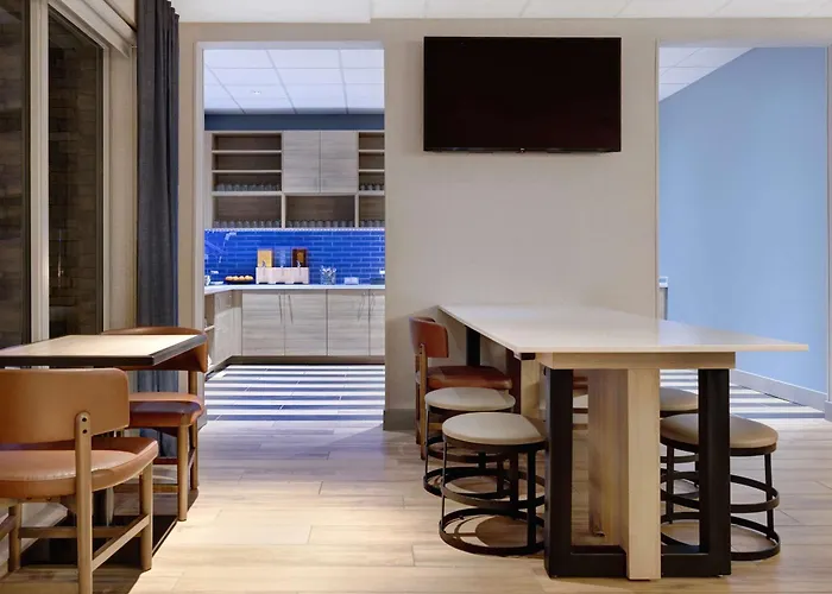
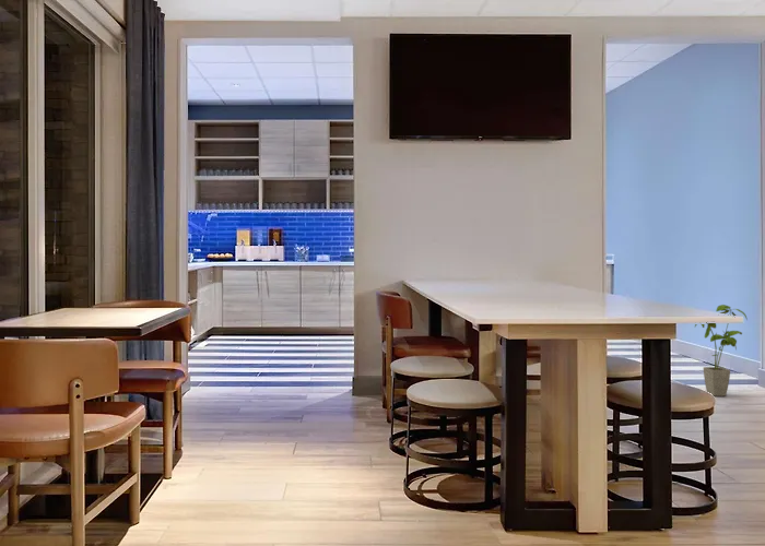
+ house plant (722, 347)
